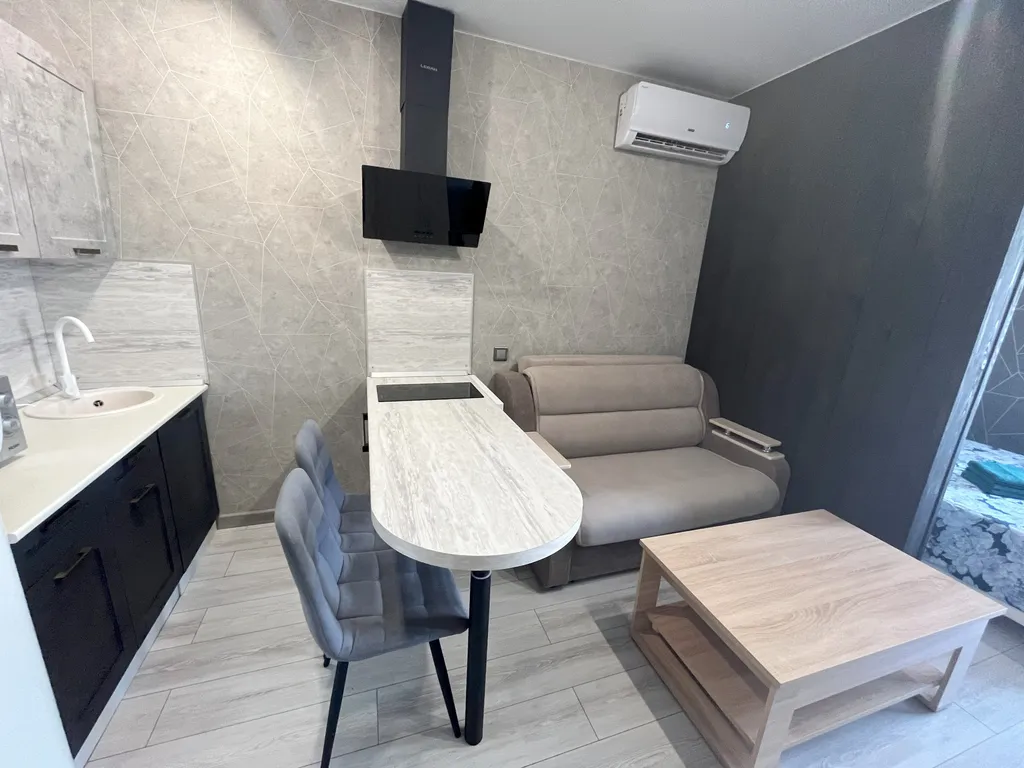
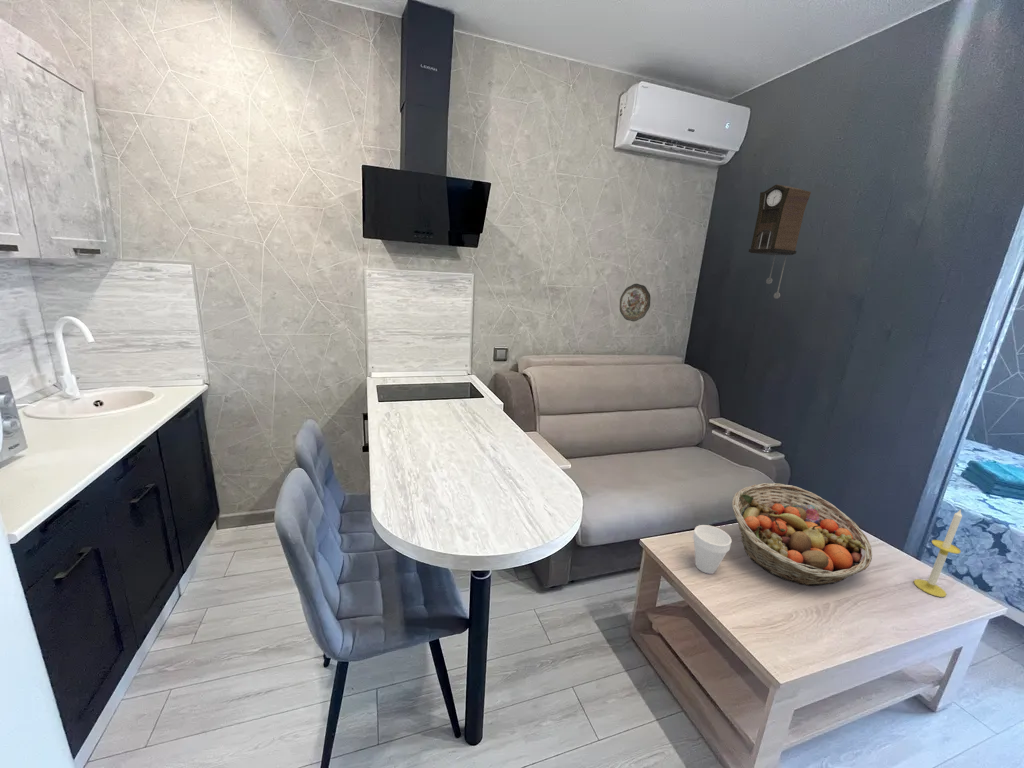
+ fruit basket (796, 533)
+ candle (944, 549)
+ pendulum clock (773, 243)
+ cup (709, 551)
+ decorative plate (634, 302)
